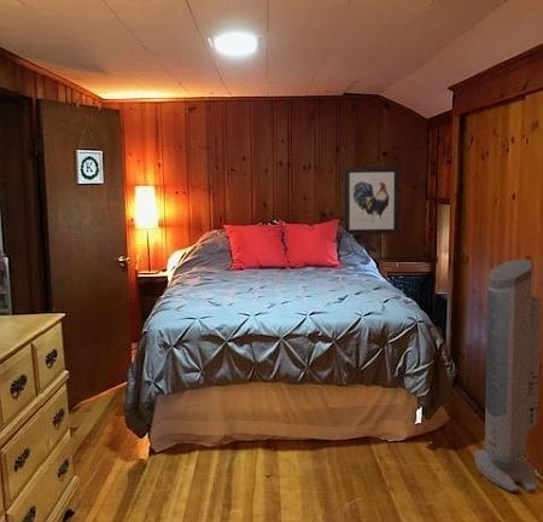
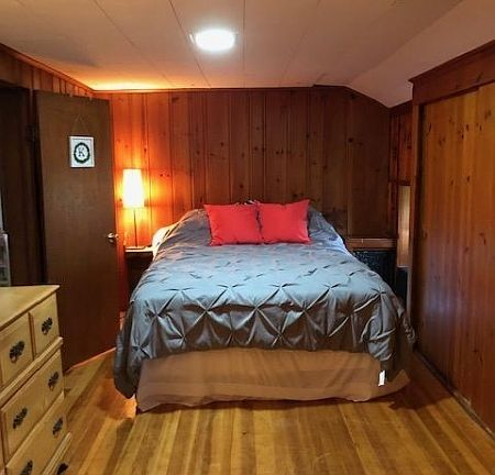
- air purifier (507, 366)
- wall art (370, 201)
